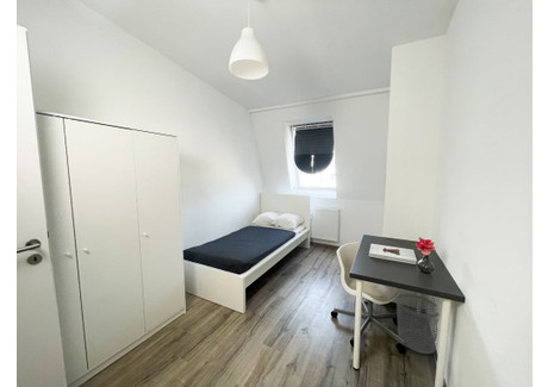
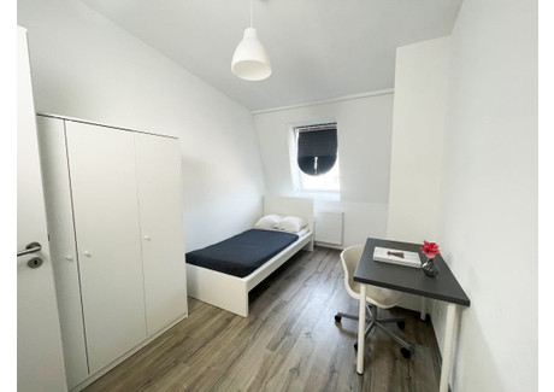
- waste bin (416, 322)
